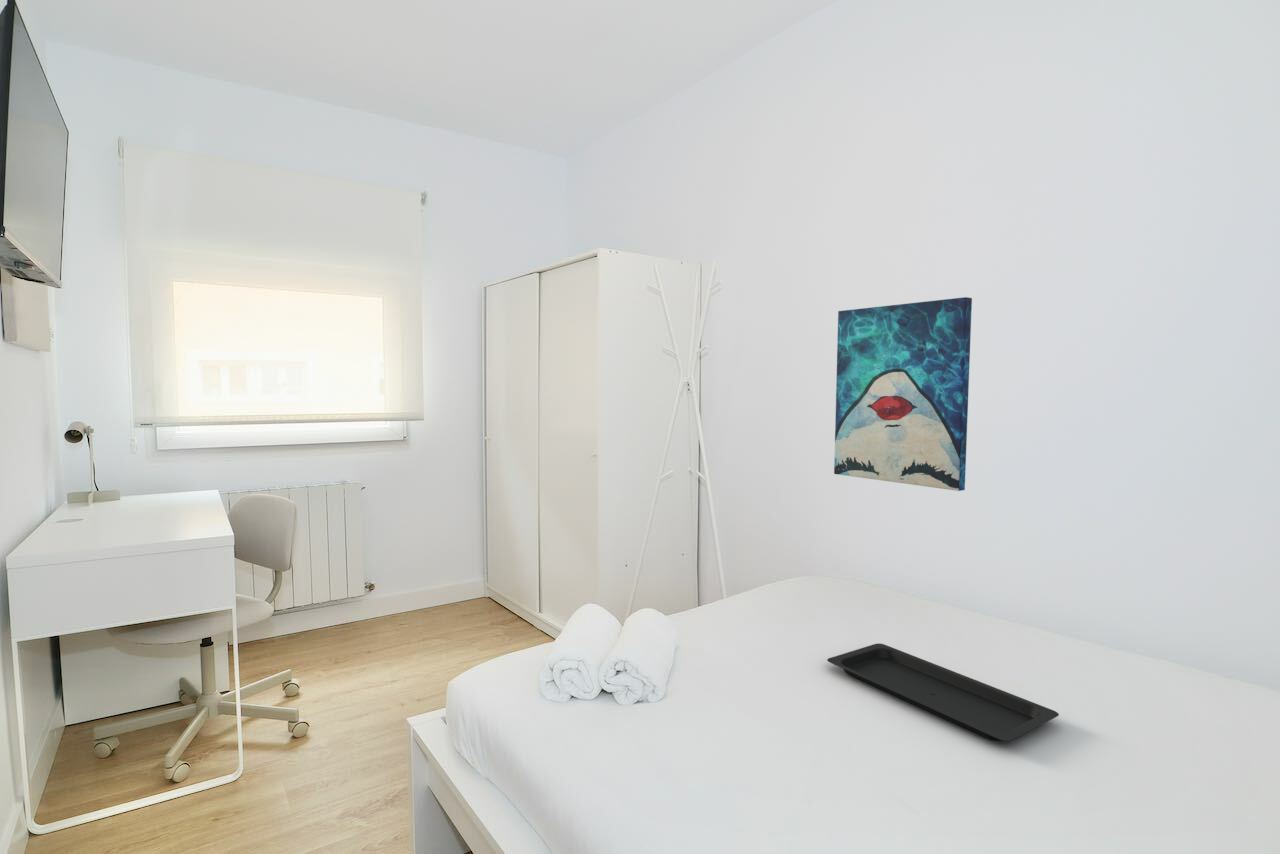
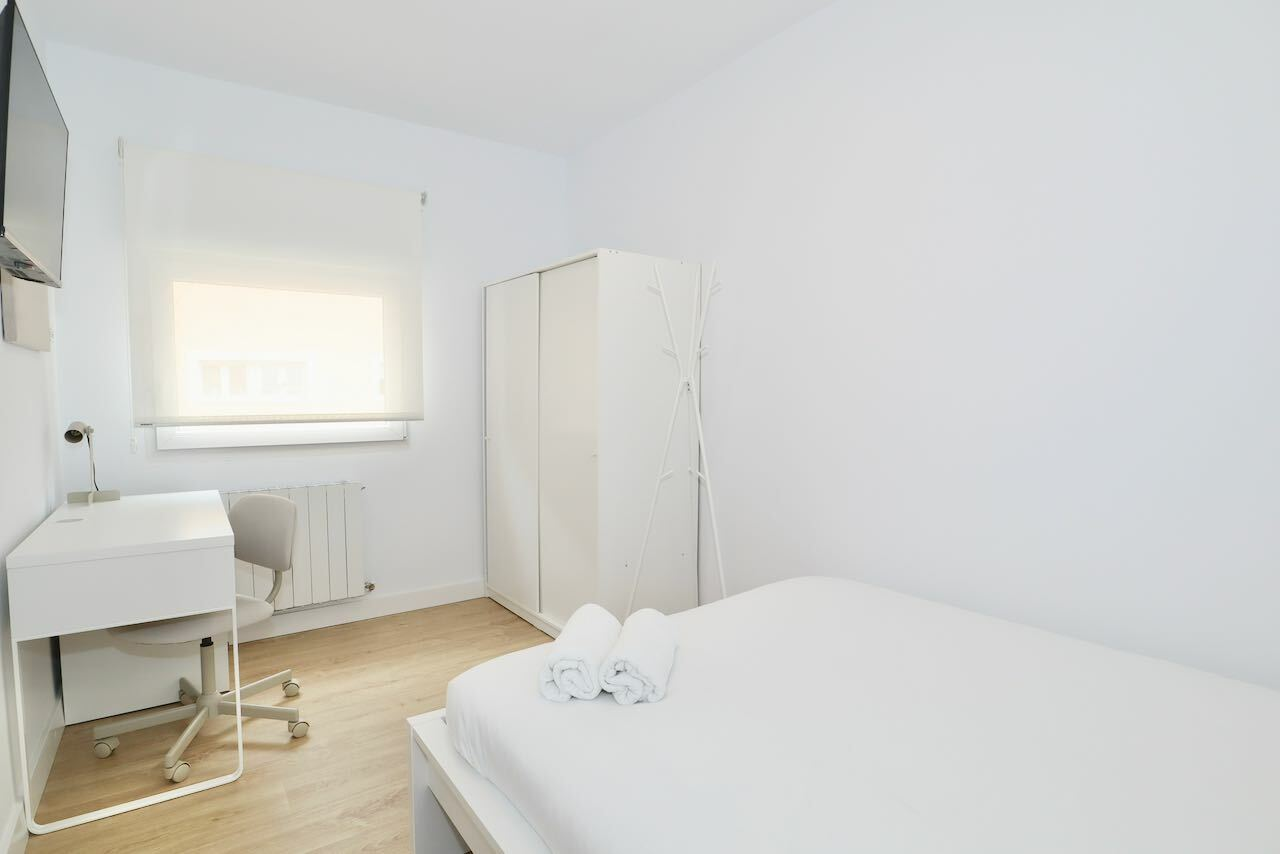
- serving tray (932, 689)
- wall art (896, 393)
